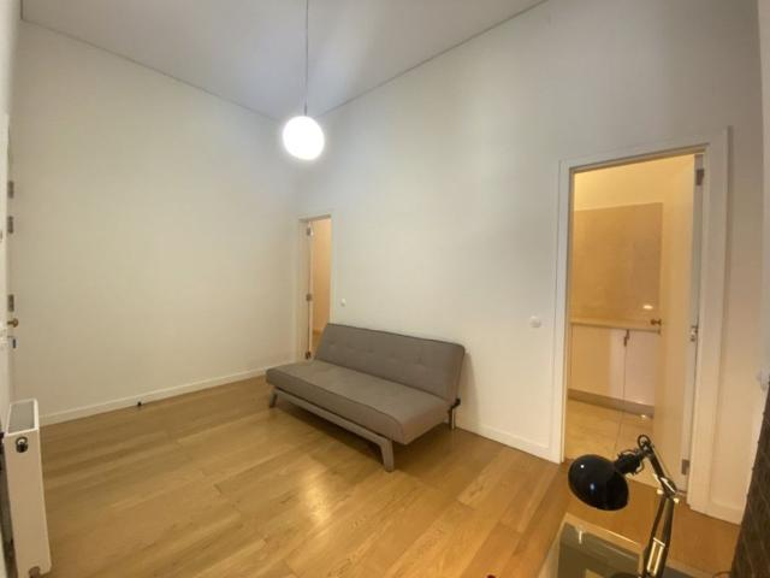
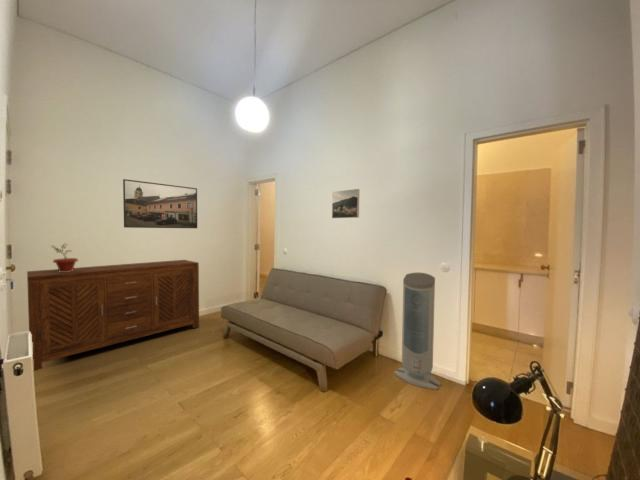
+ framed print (163, 206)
+ potted plant (64, 256)
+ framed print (345, 204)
+ air purifier (417, 326)
+ sideboard (125, 303)
